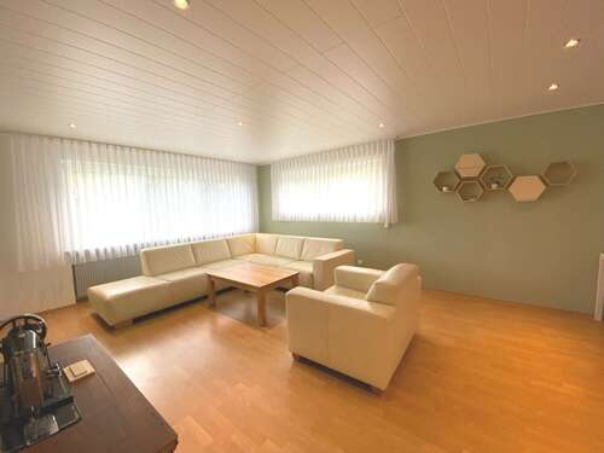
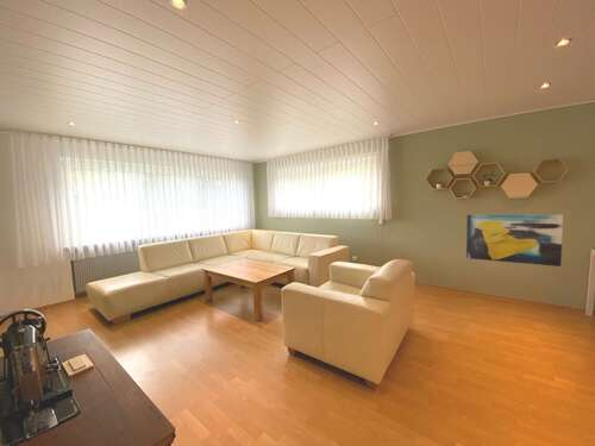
+ wall art (509, 238)
